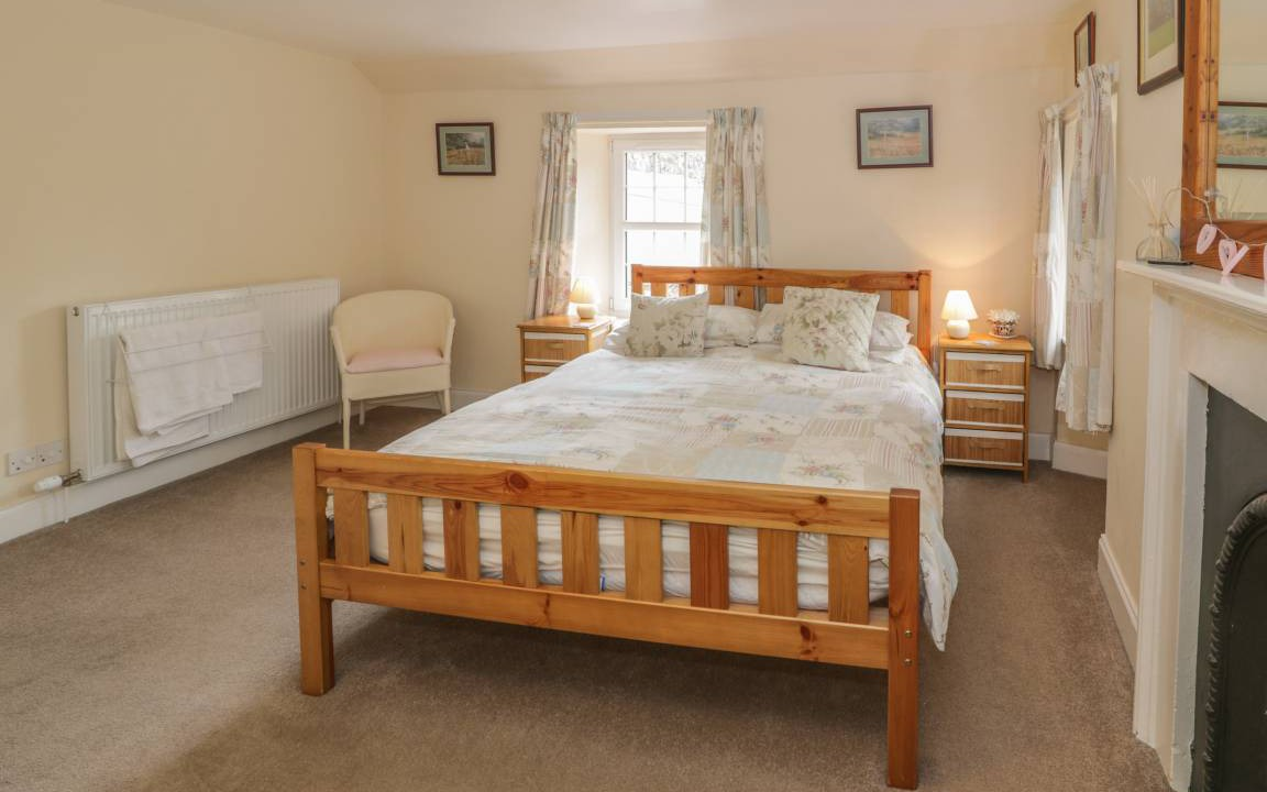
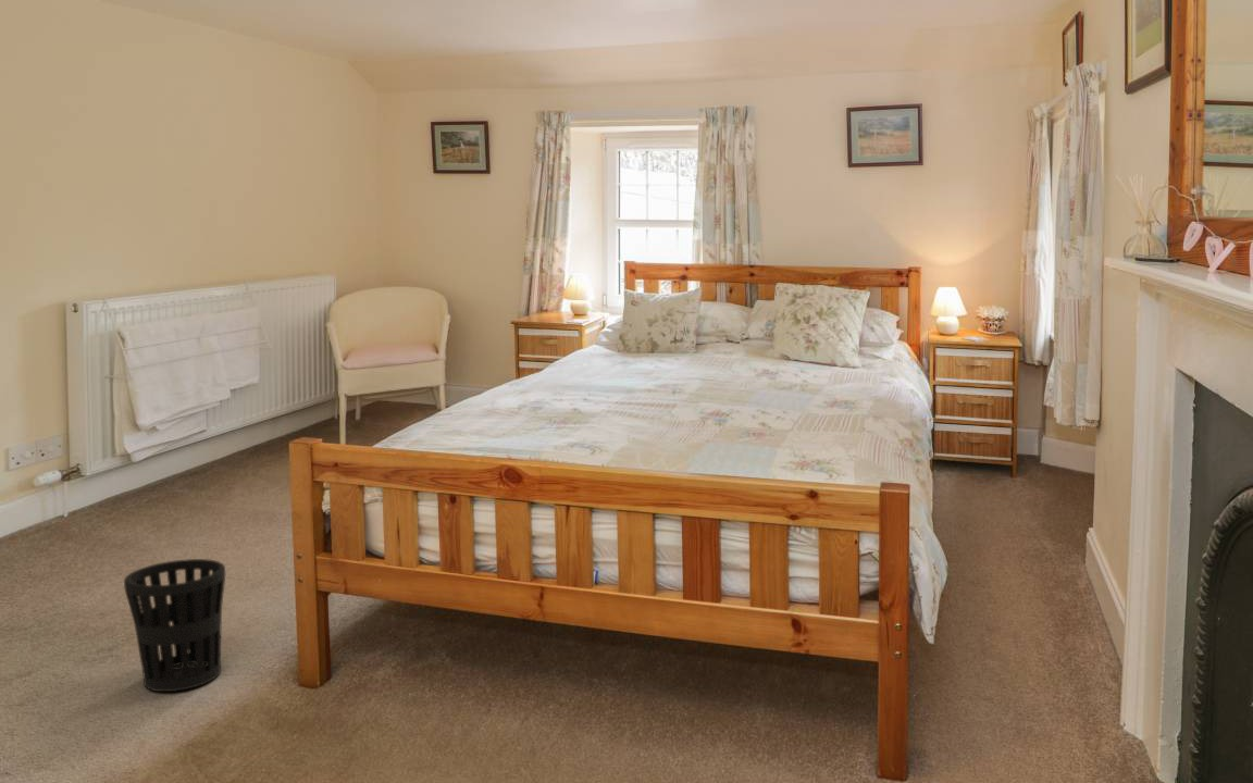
+ wastebasket (178, 624)
